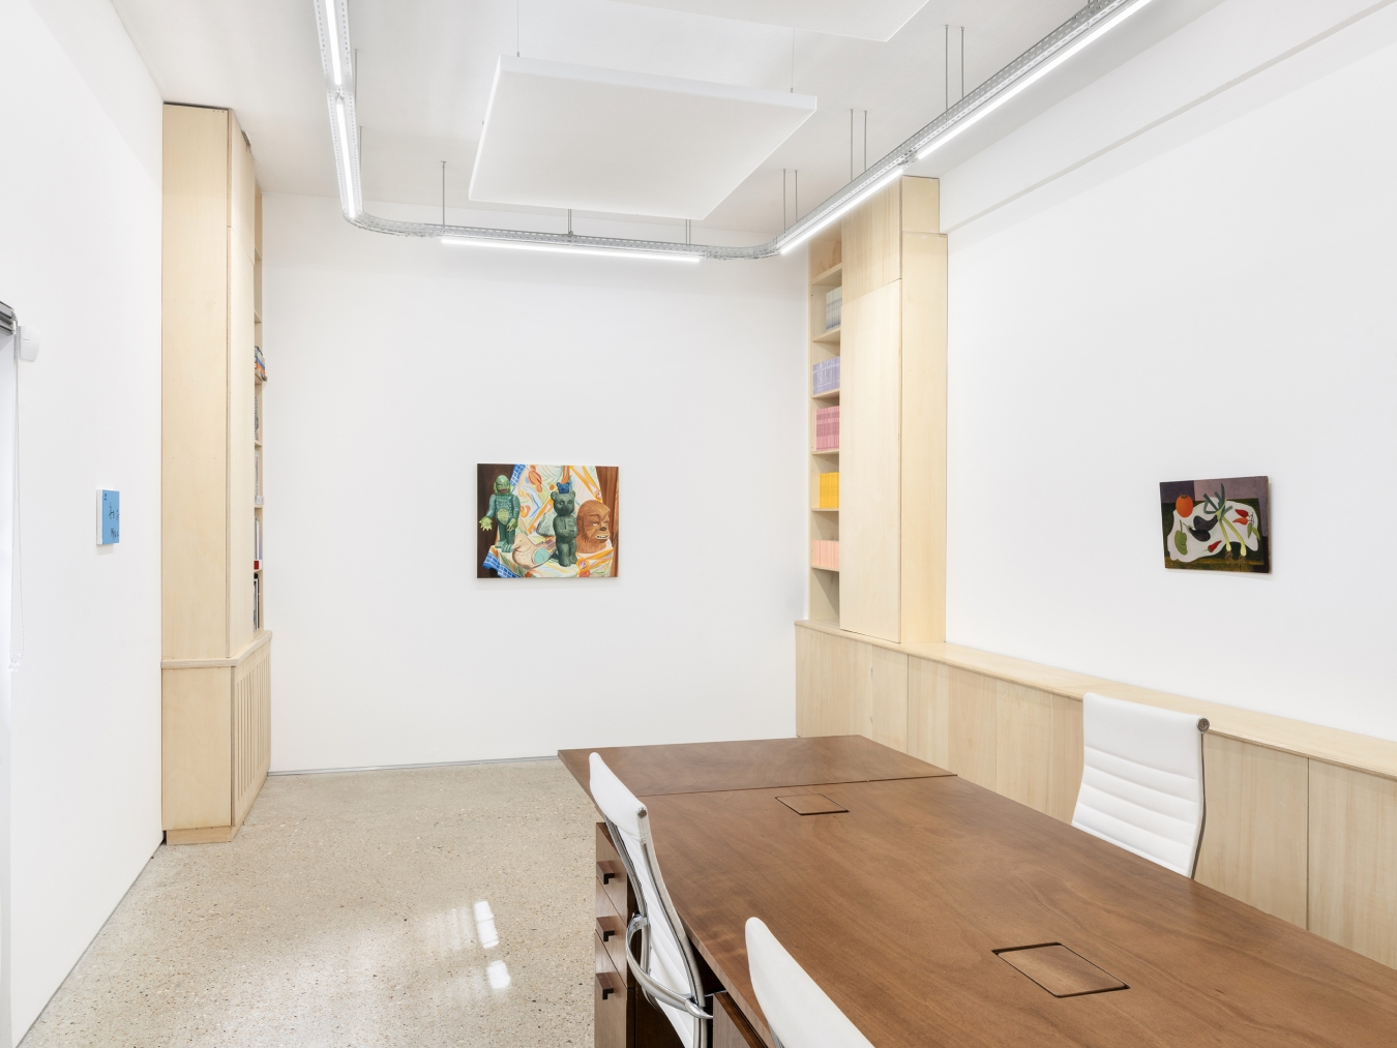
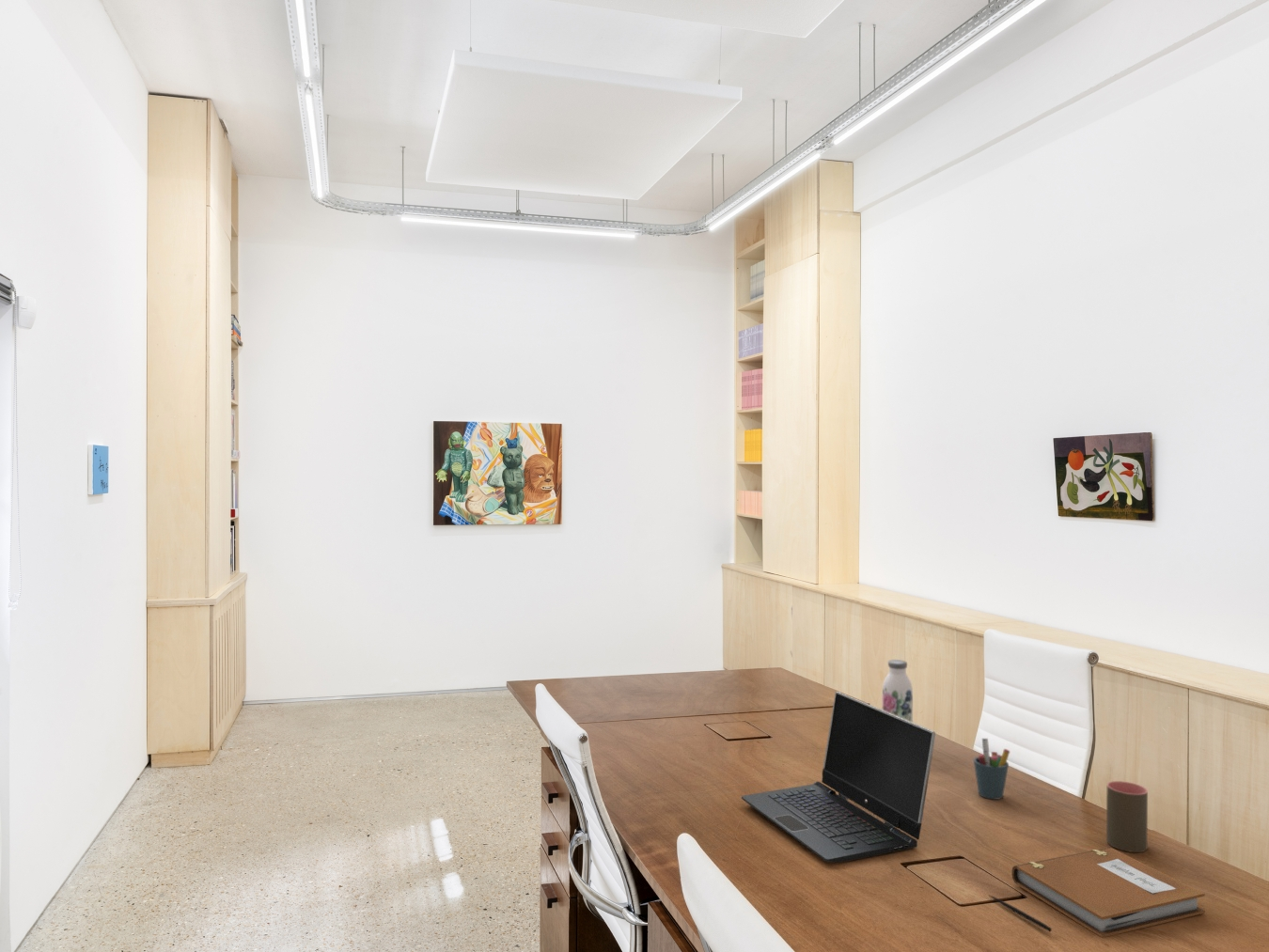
+ pen (1018, 911)
+ laptop computer (832, 770)
+ pen holder (991, 769)
+ water bottle (897, 704)
+ notebook (1106, 886)
+ cup (1126, 816)
